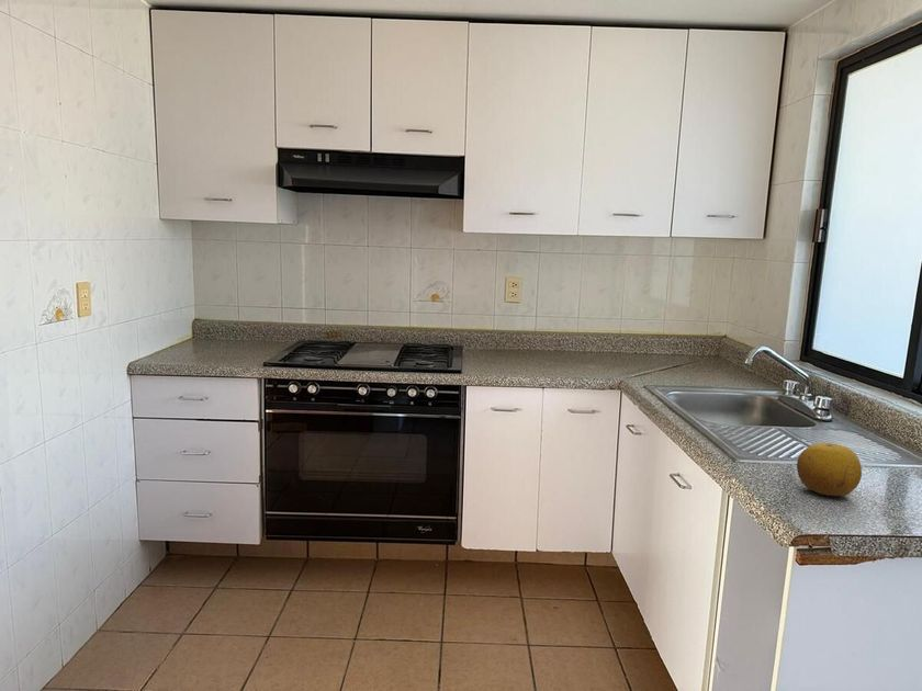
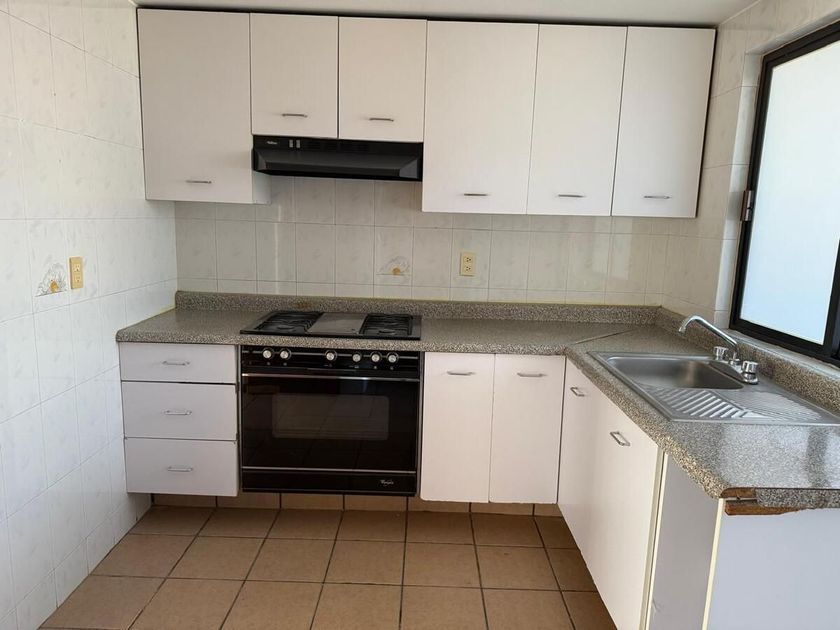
- fruit (829, 468)
